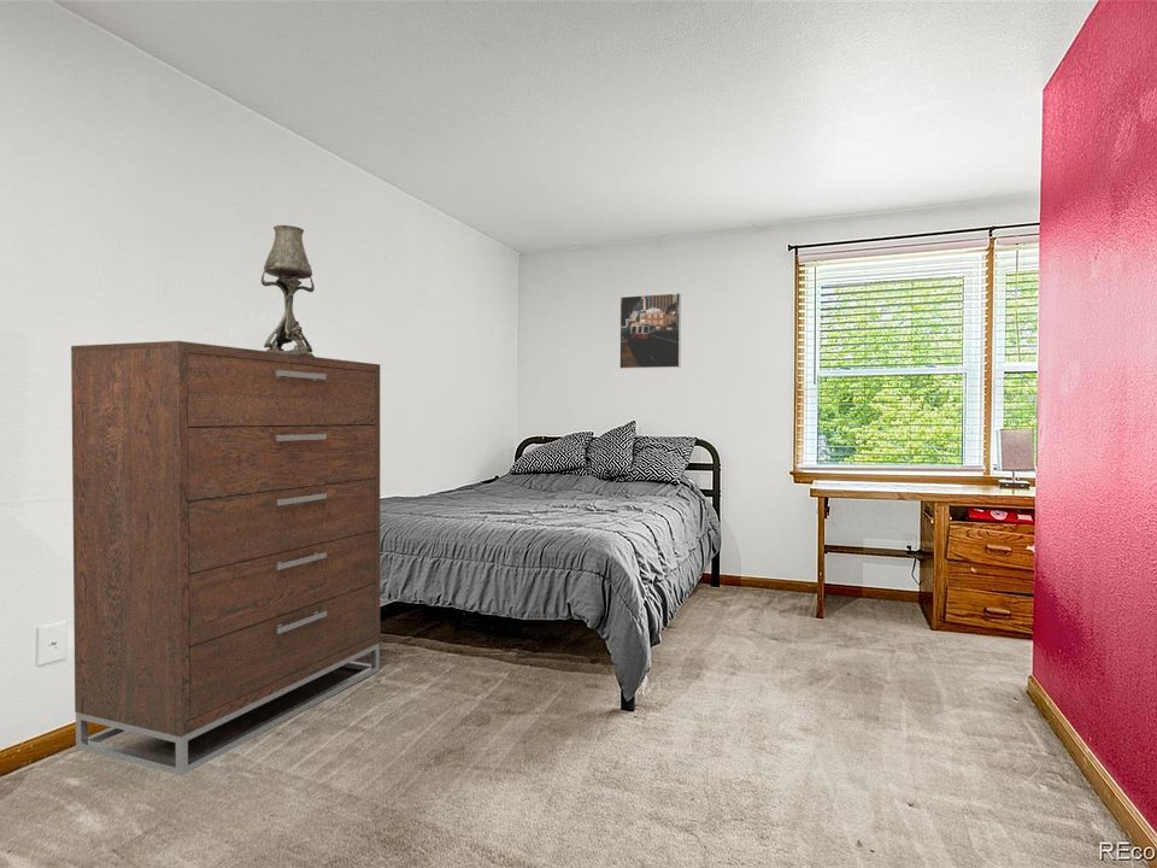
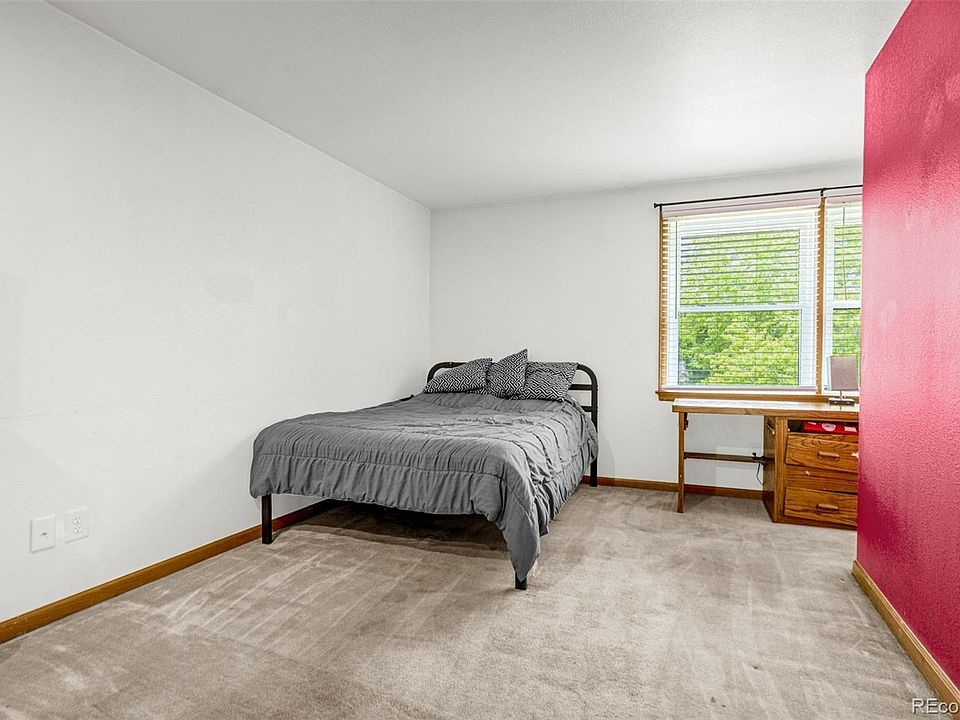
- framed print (650, 332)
- dresser (249, 530)
- table lamp (288, 292)
